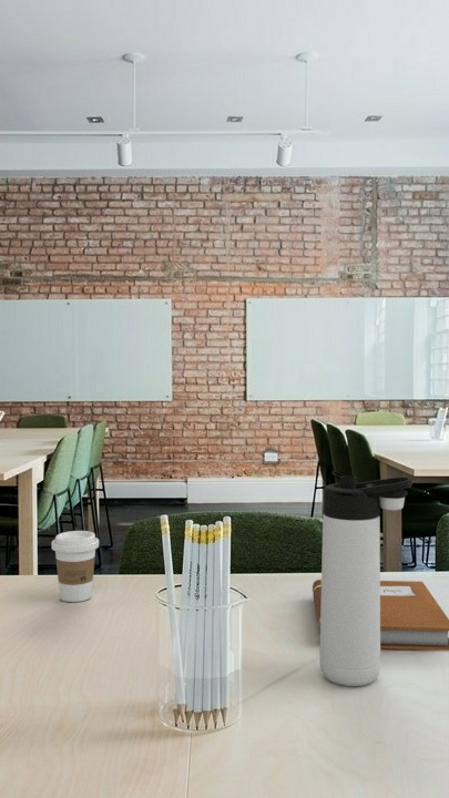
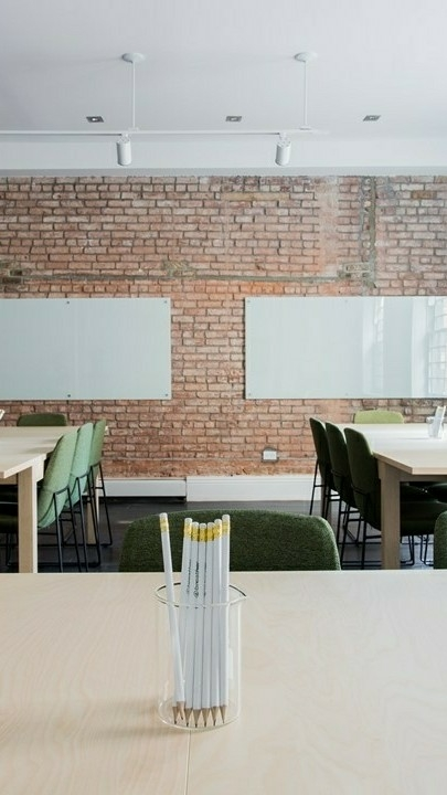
- thermos bottle (365, 576)
- notebook (380, 610)
- coffee cup (75, 565)
